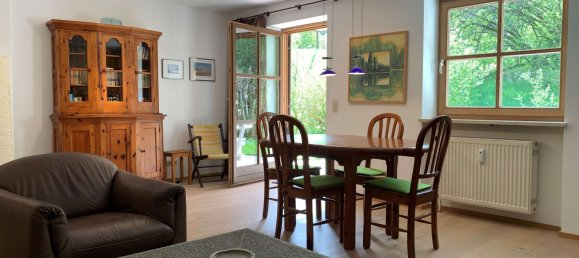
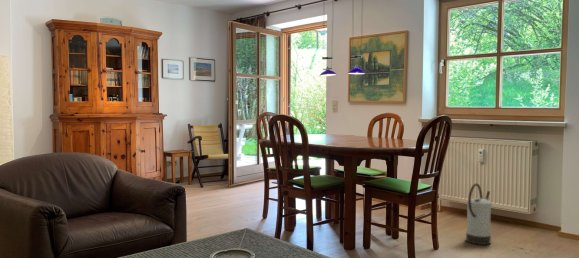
+ watering can (479, 211)
